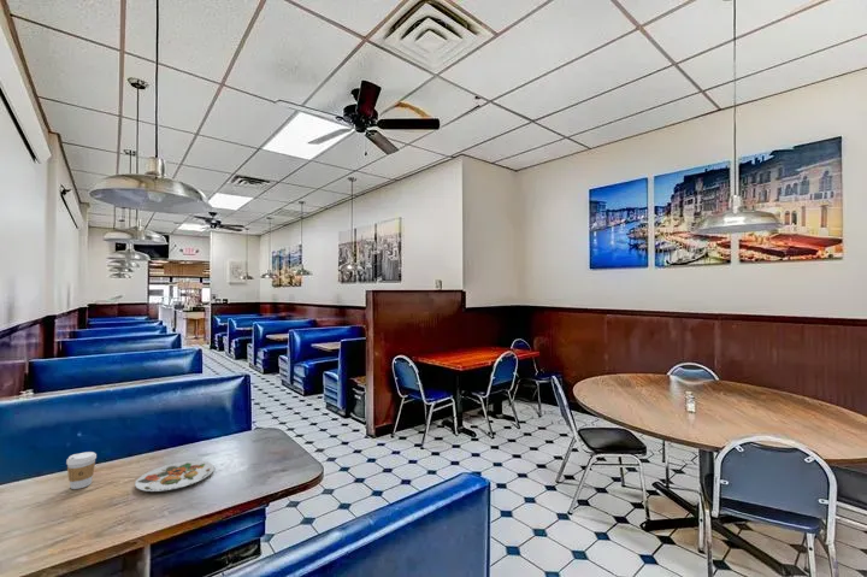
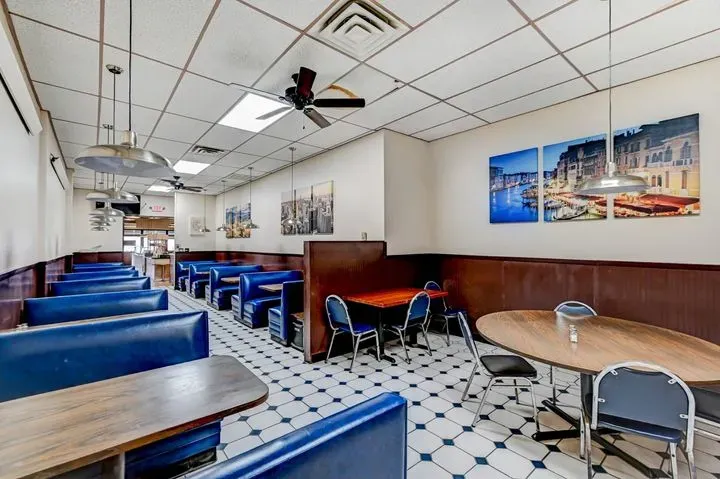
- plate (176, 476)
- coffee cup (81, 470)
